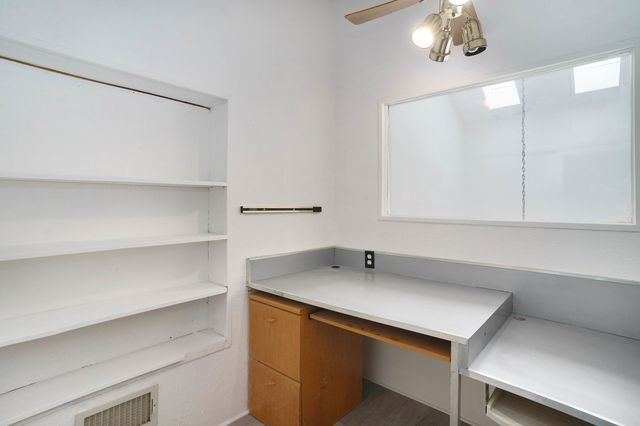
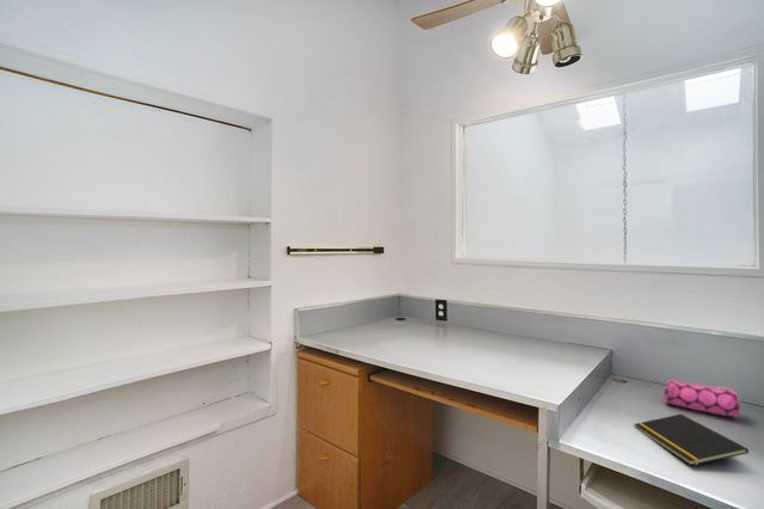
+ pencil case (700, 395)
+ notepad (685, 436)
